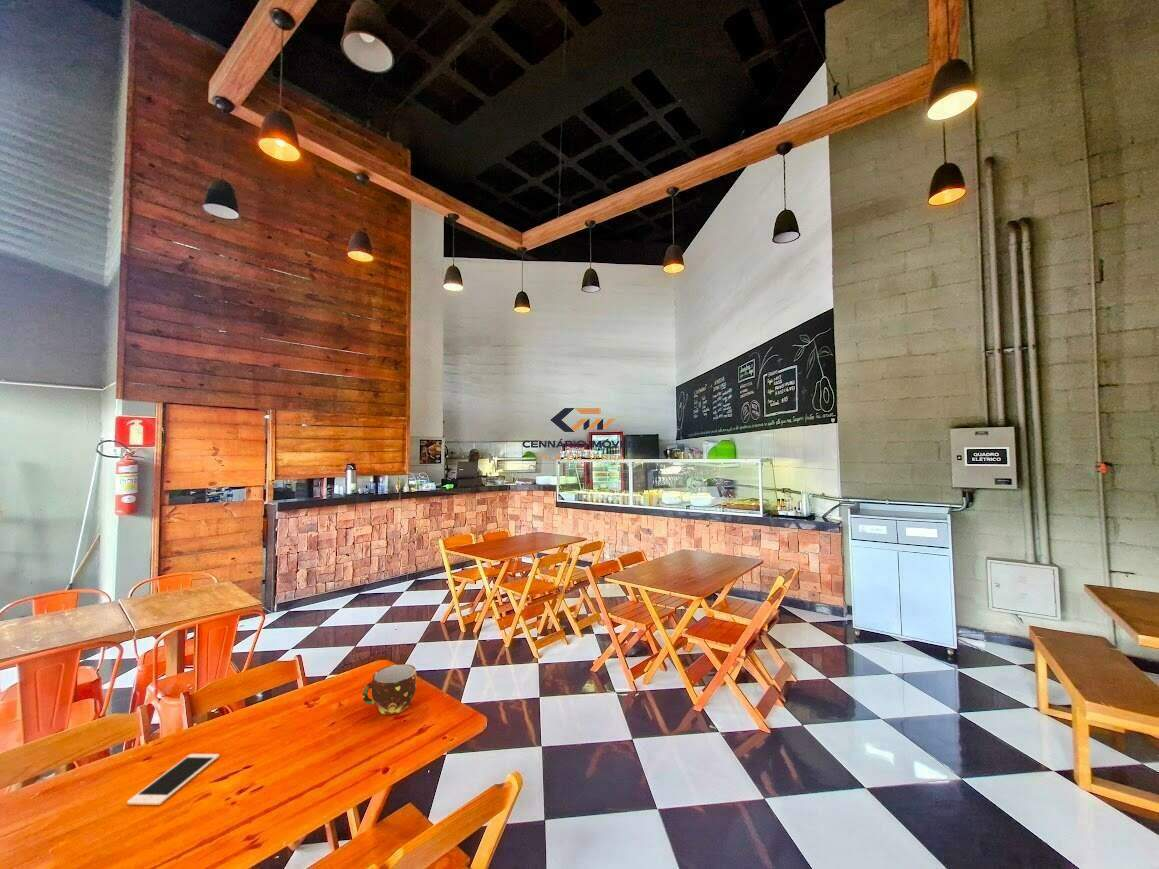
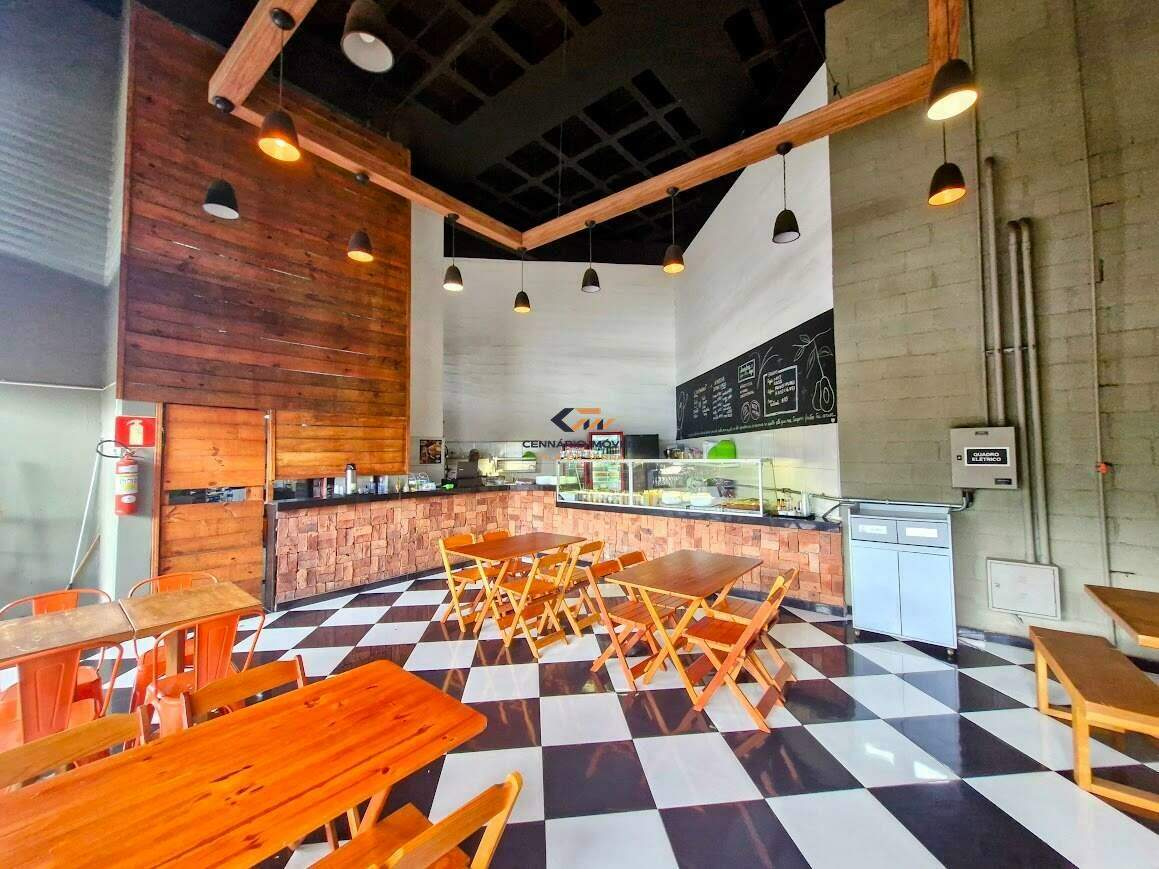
- cell phone (176, 777)
- cup (392, 691)
